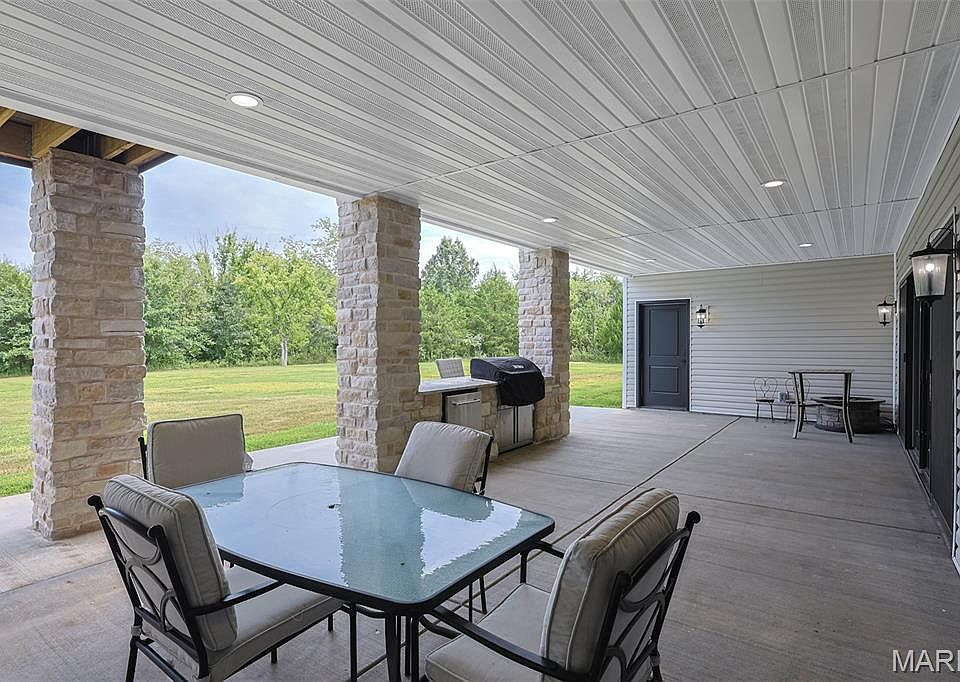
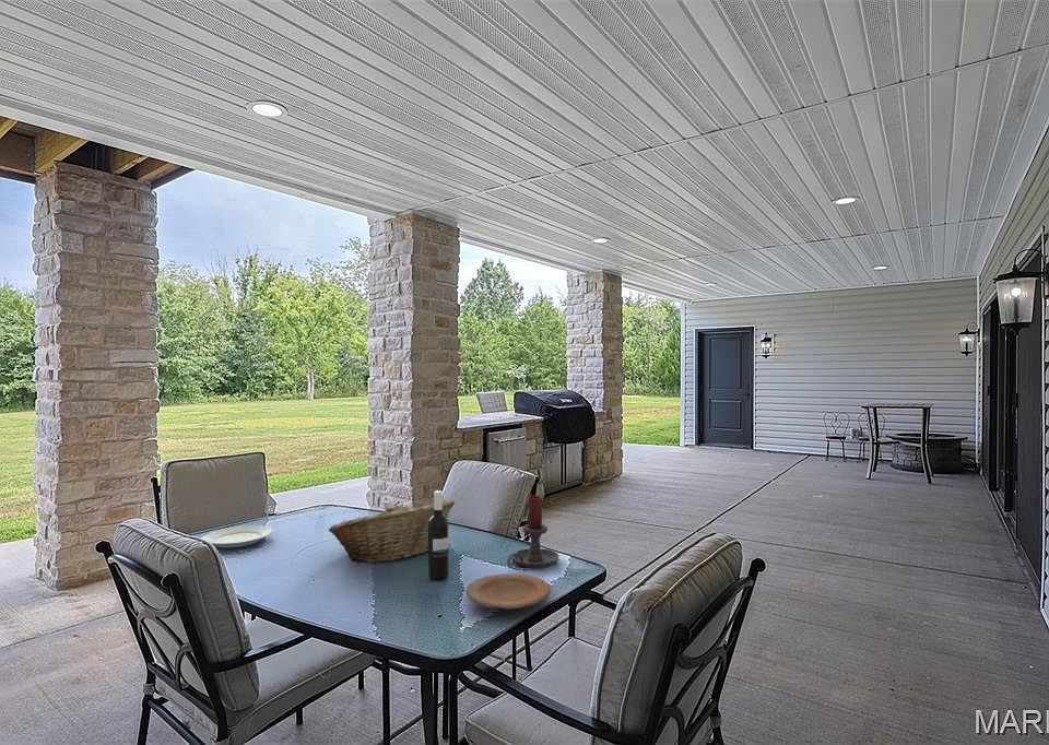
+ candle holder (530, 529)
+ wine bottle (438, 534)
+ plate (237, 537)
+ fruit basket (394, 524)
+ plate (508, 594)
